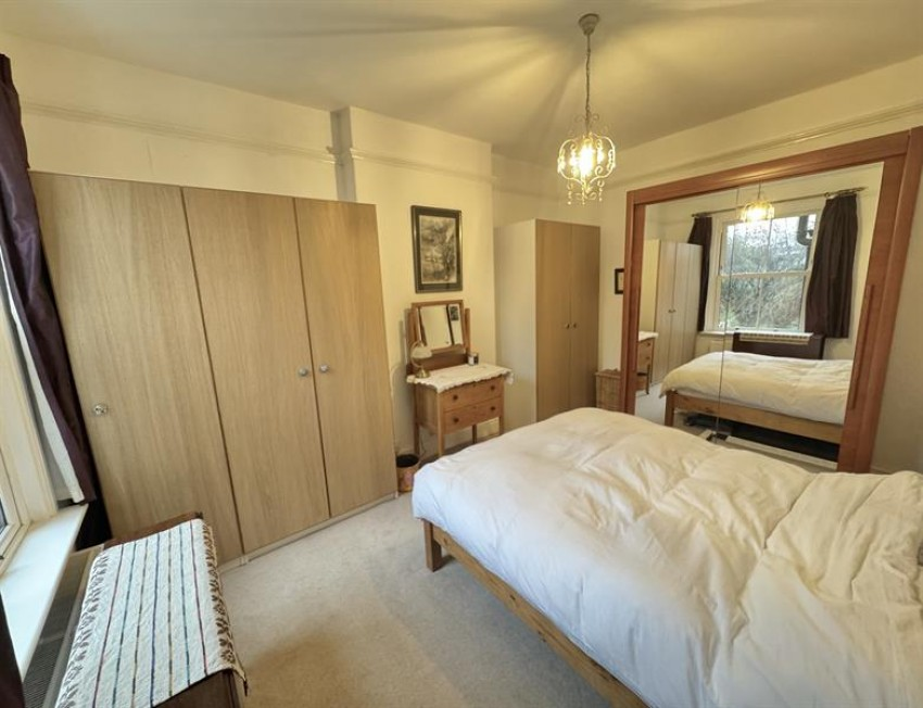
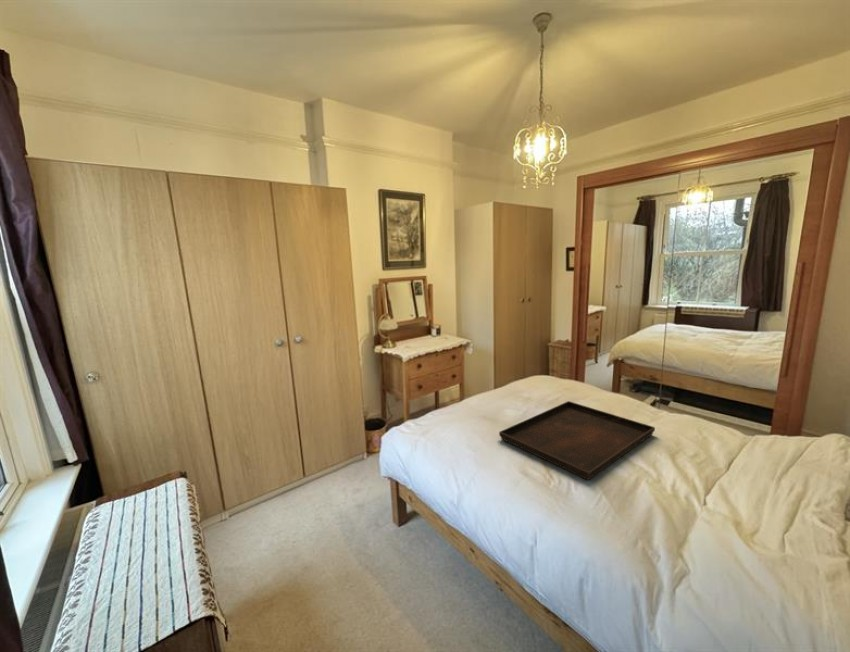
+ serving tray (576, 433)
